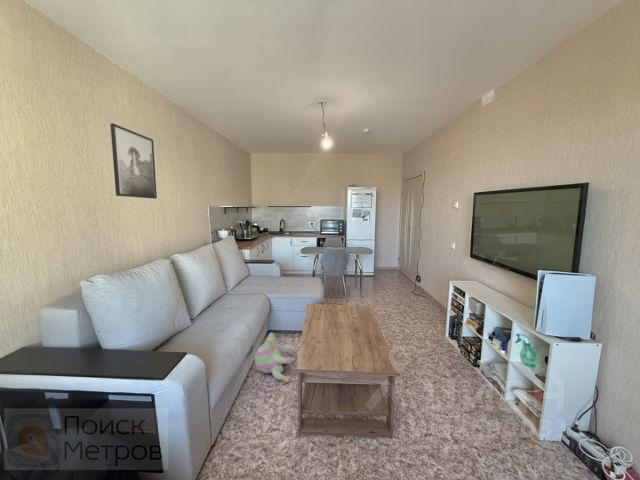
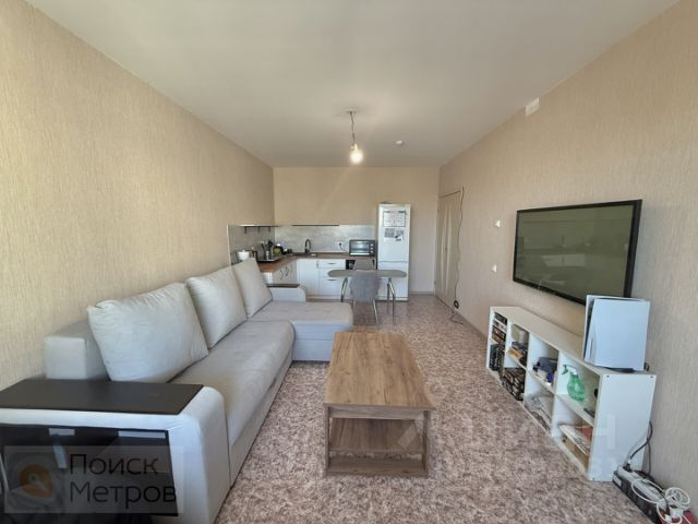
- plush toy (274, 353)
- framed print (136, 165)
